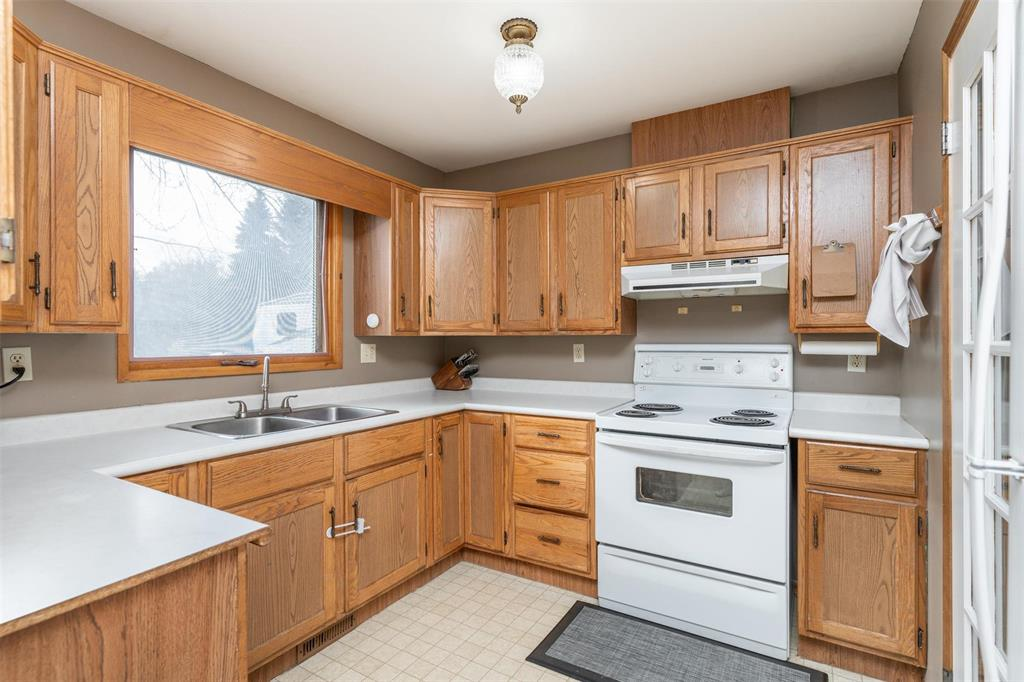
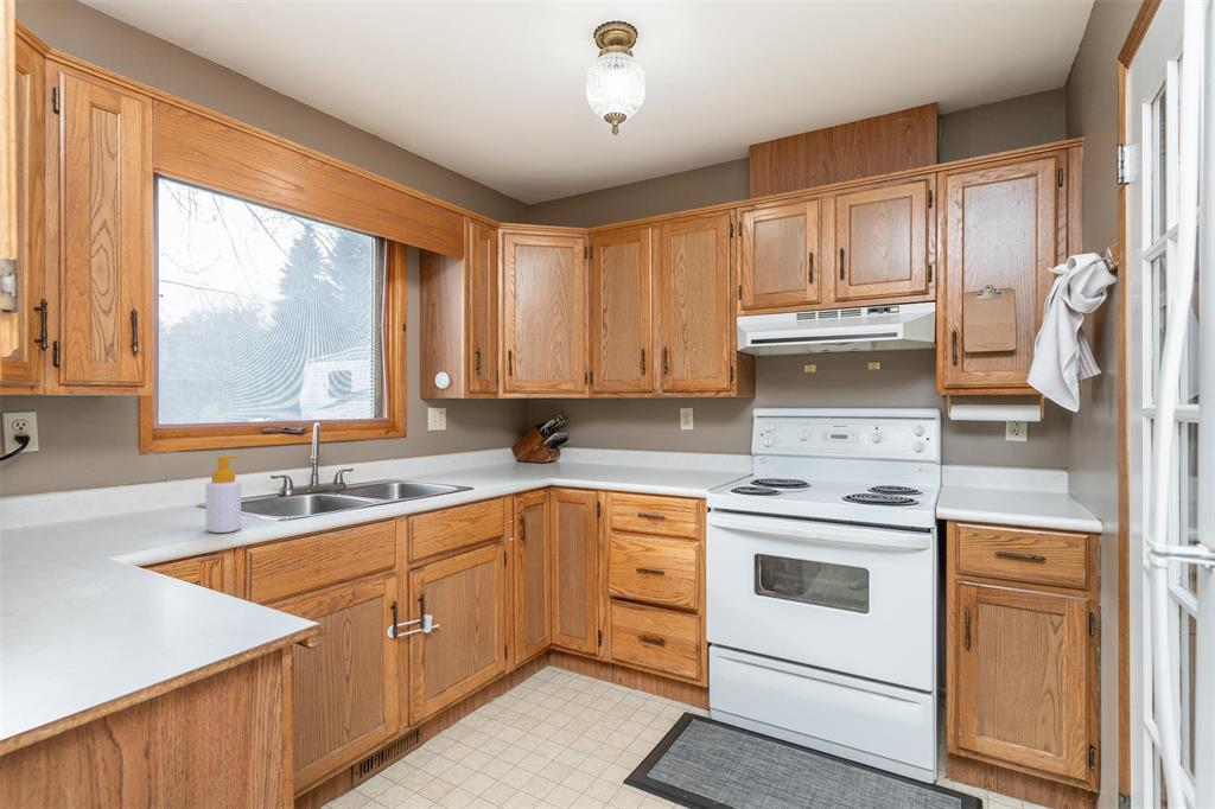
+ soap bottle (223, 492)
